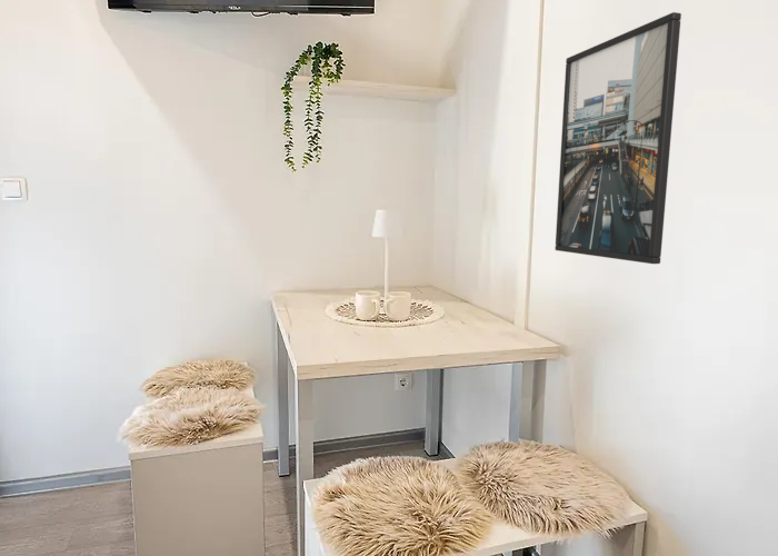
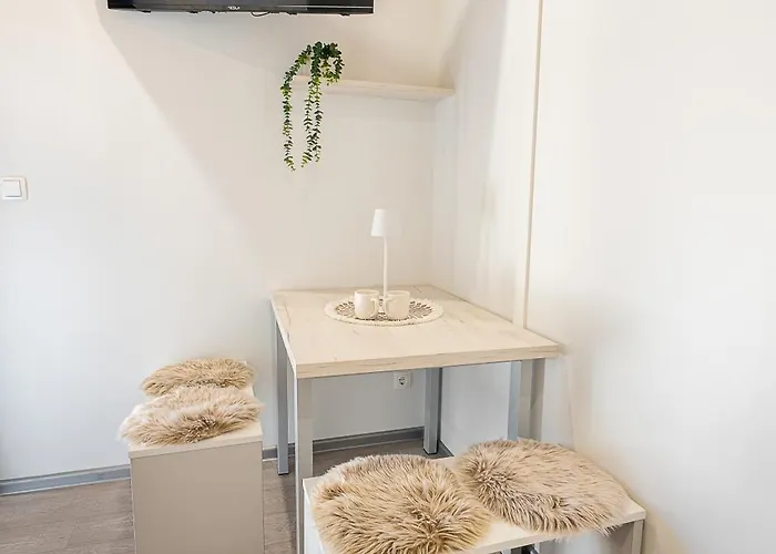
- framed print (608, 150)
